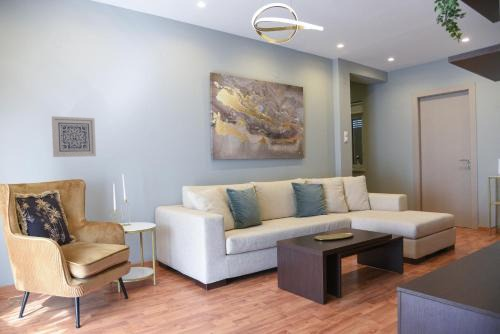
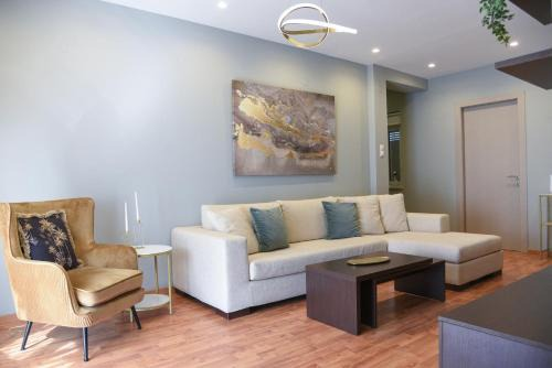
- wall art (74, 137)
